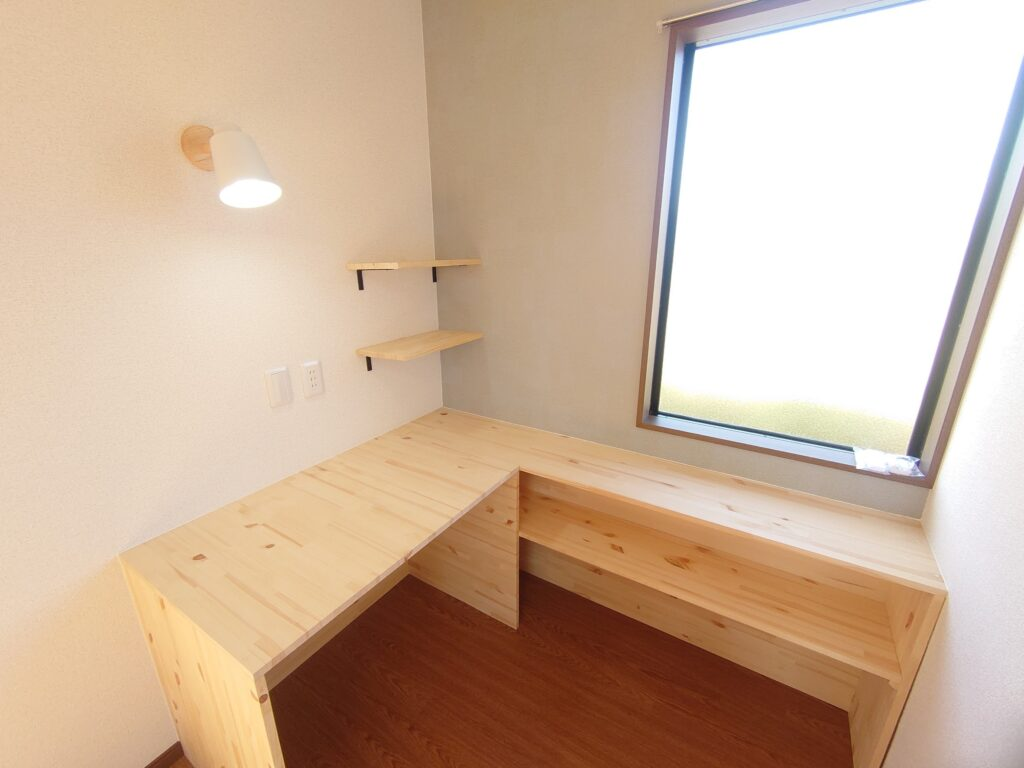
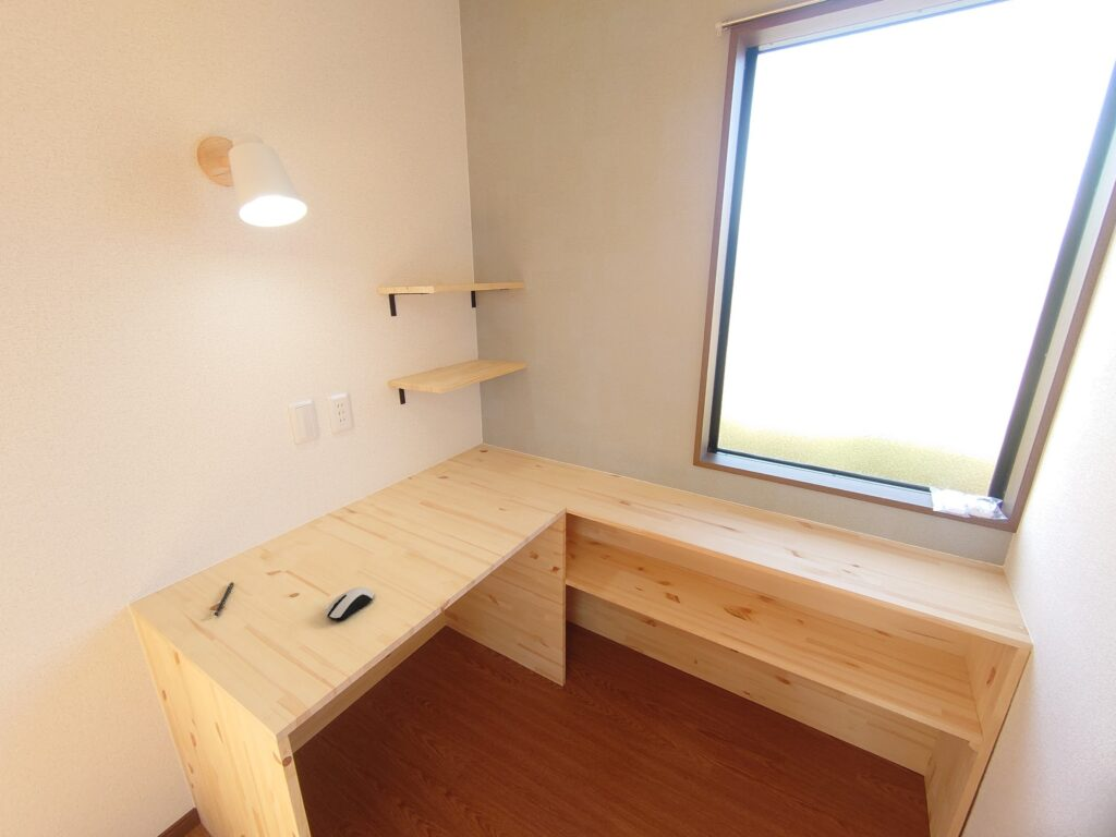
+ computer mouse (350, 599)
+ pen (225, 597)
